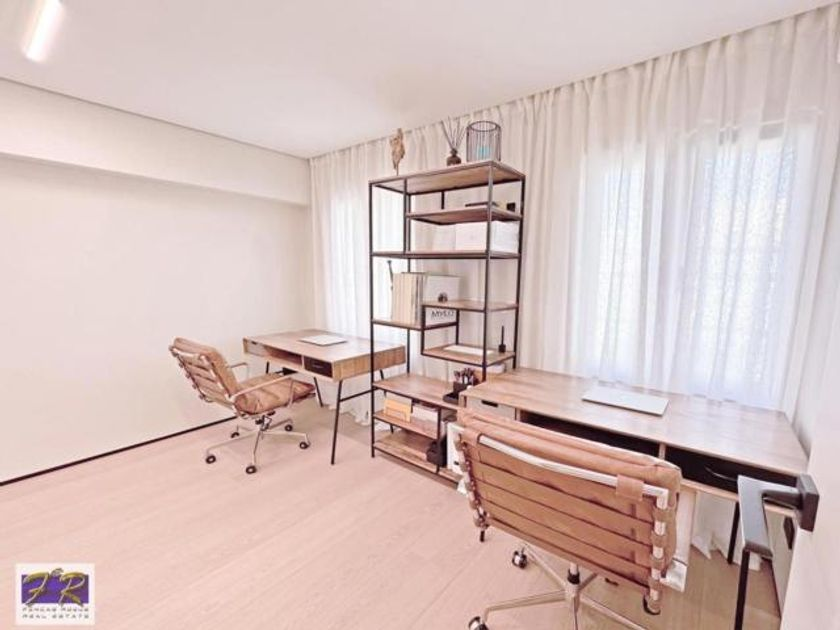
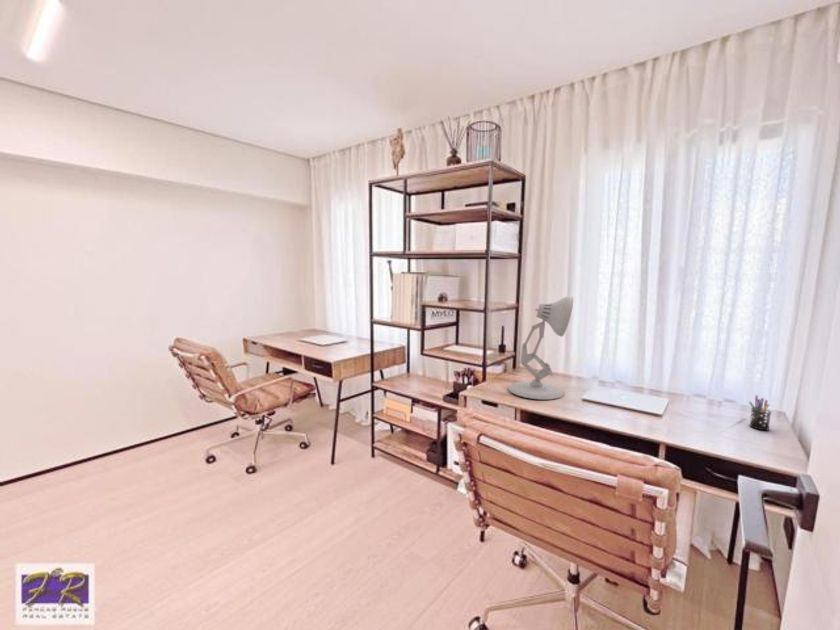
+ pen holder (758, 412)
+ desk lamp (539, 343)
